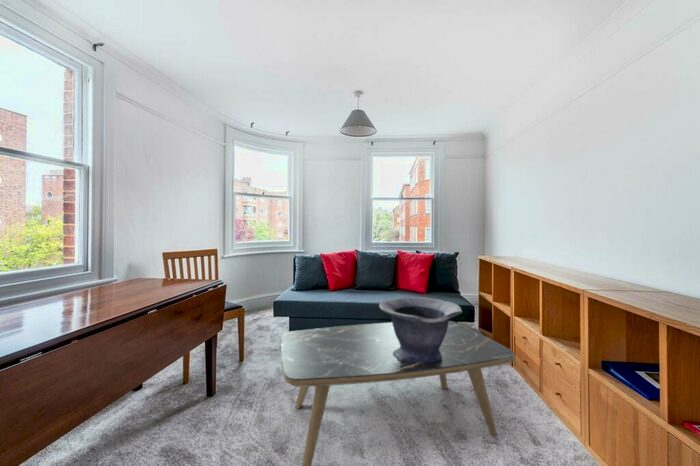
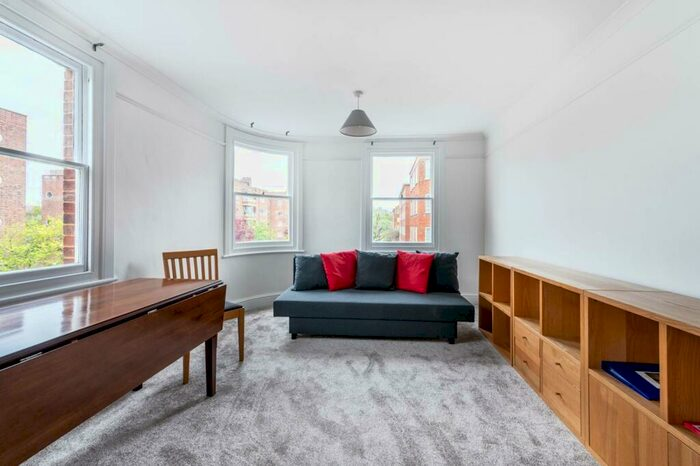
- coffee table (389, 380)
- decorative bowl (418, 328)
